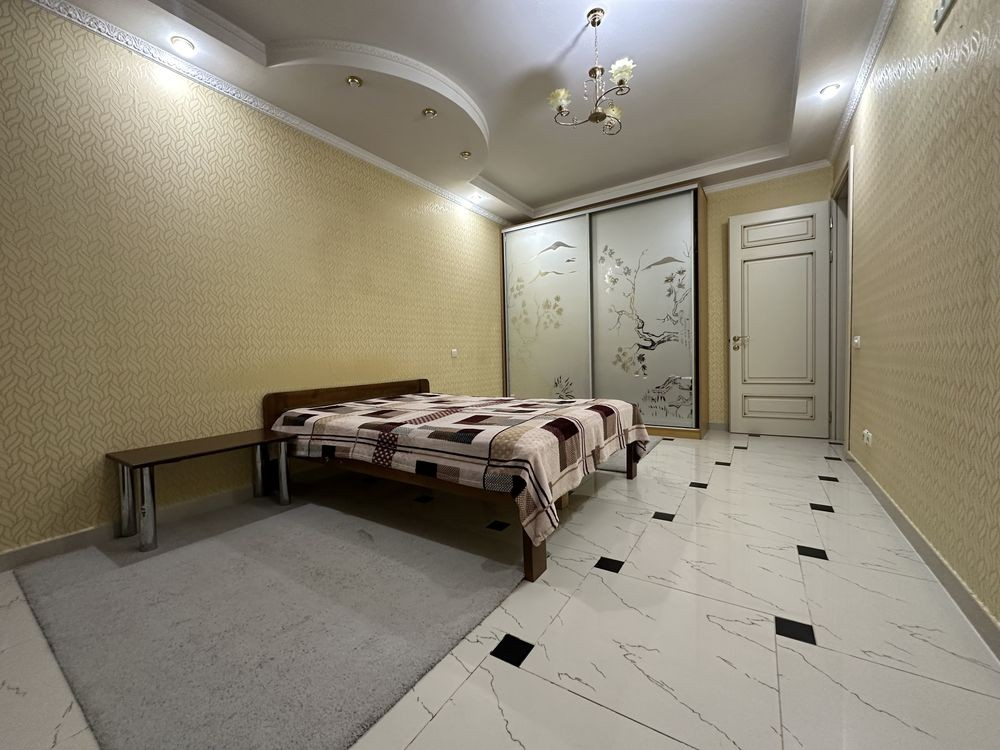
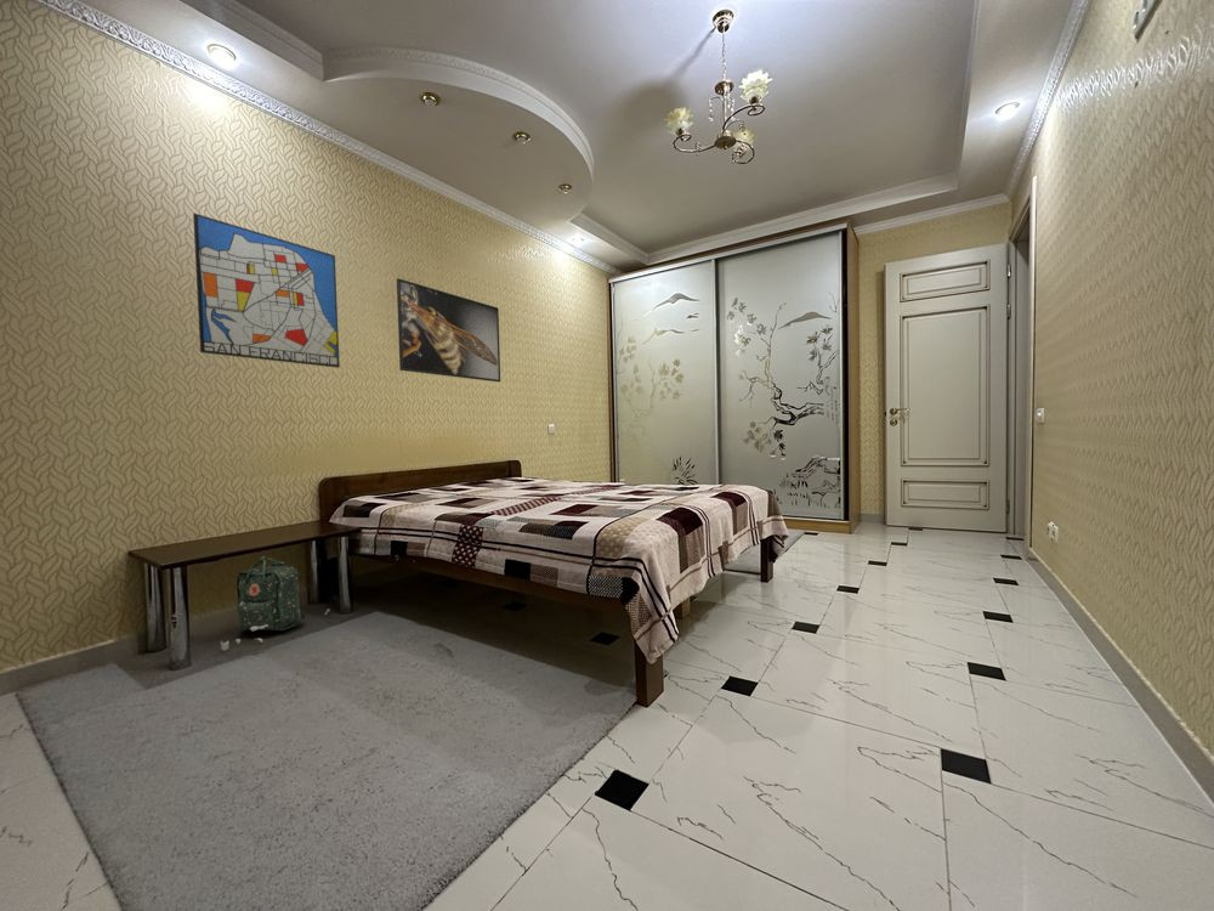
+ wall art (274, 299)
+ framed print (454, 335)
+ backpack (270, 595)
